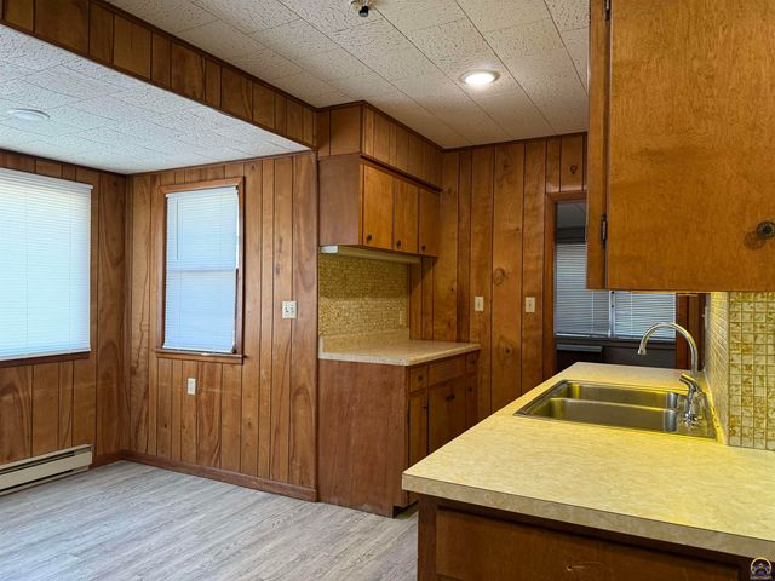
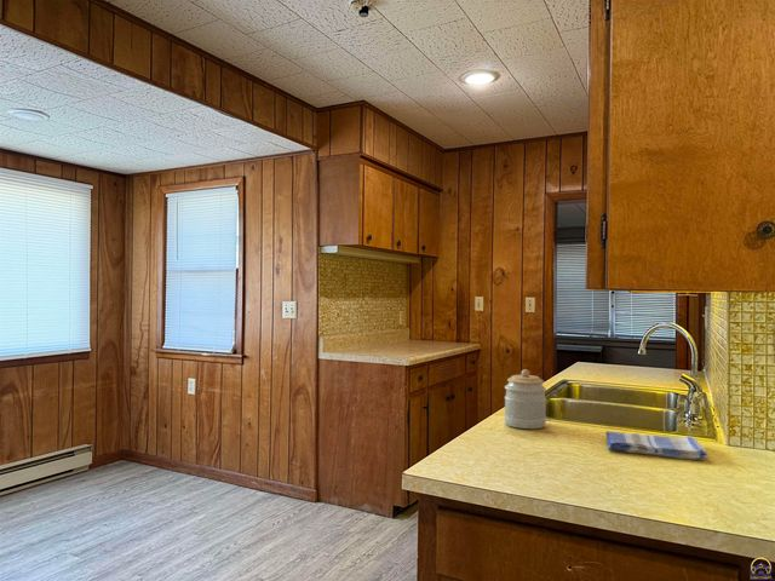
+ dish towel (653, 443)
+ jar (524, 397)
